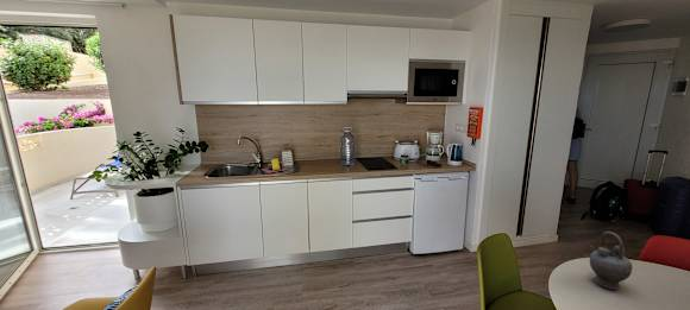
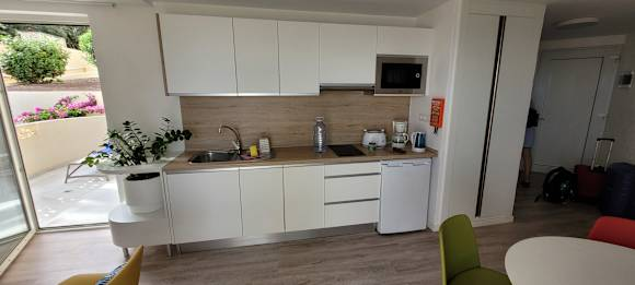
- teapot (607, 257)
